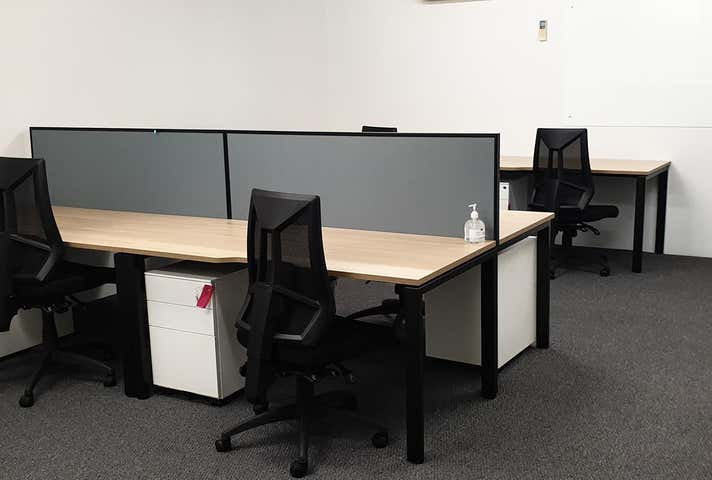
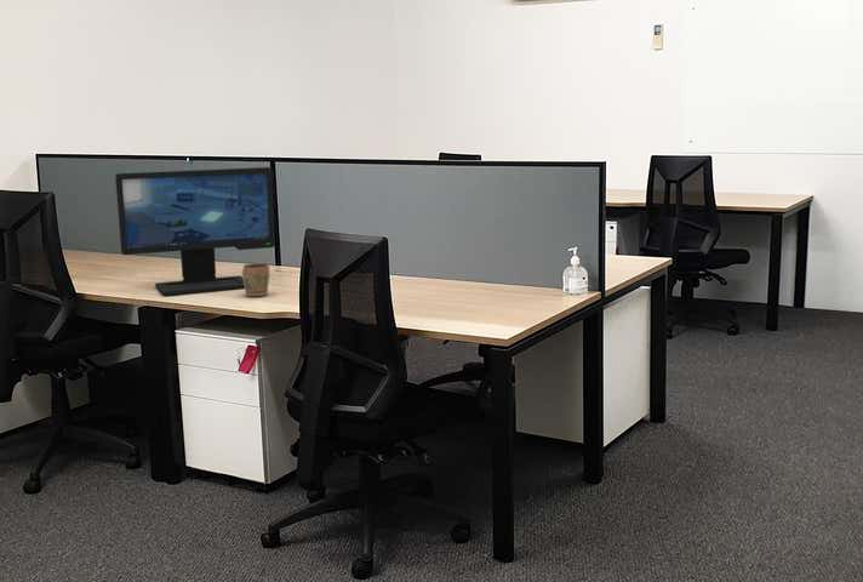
+ mug (256, 279)
+ computer monitor (199, 228)
